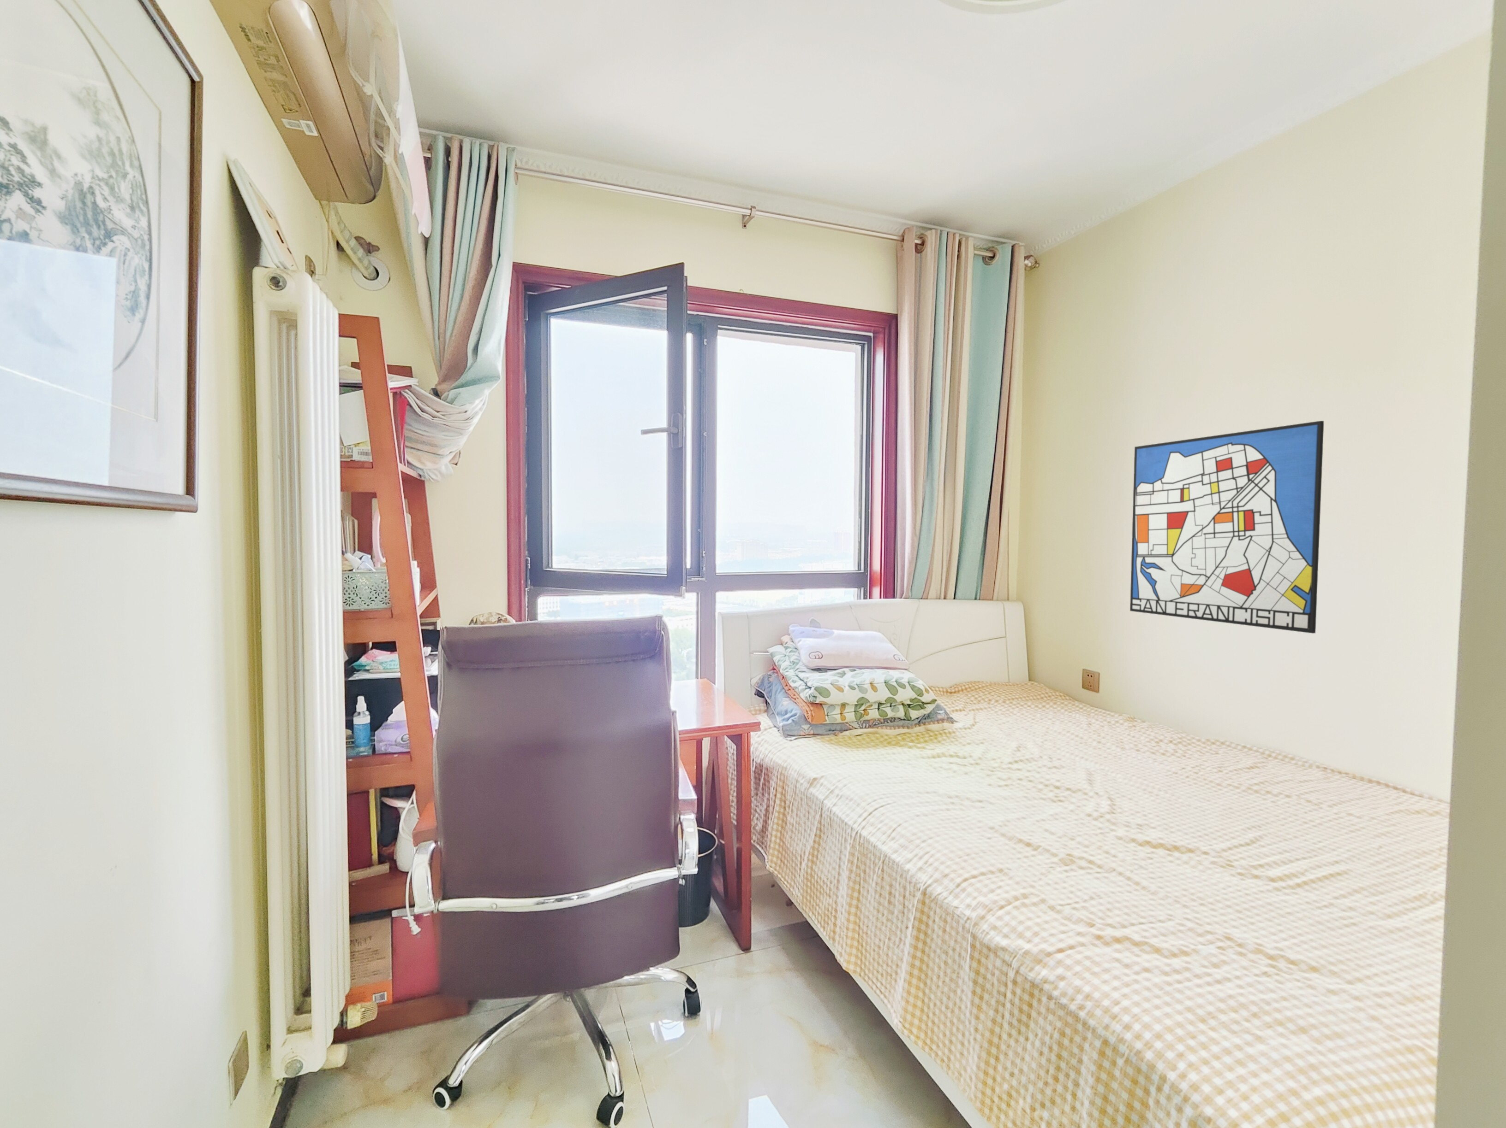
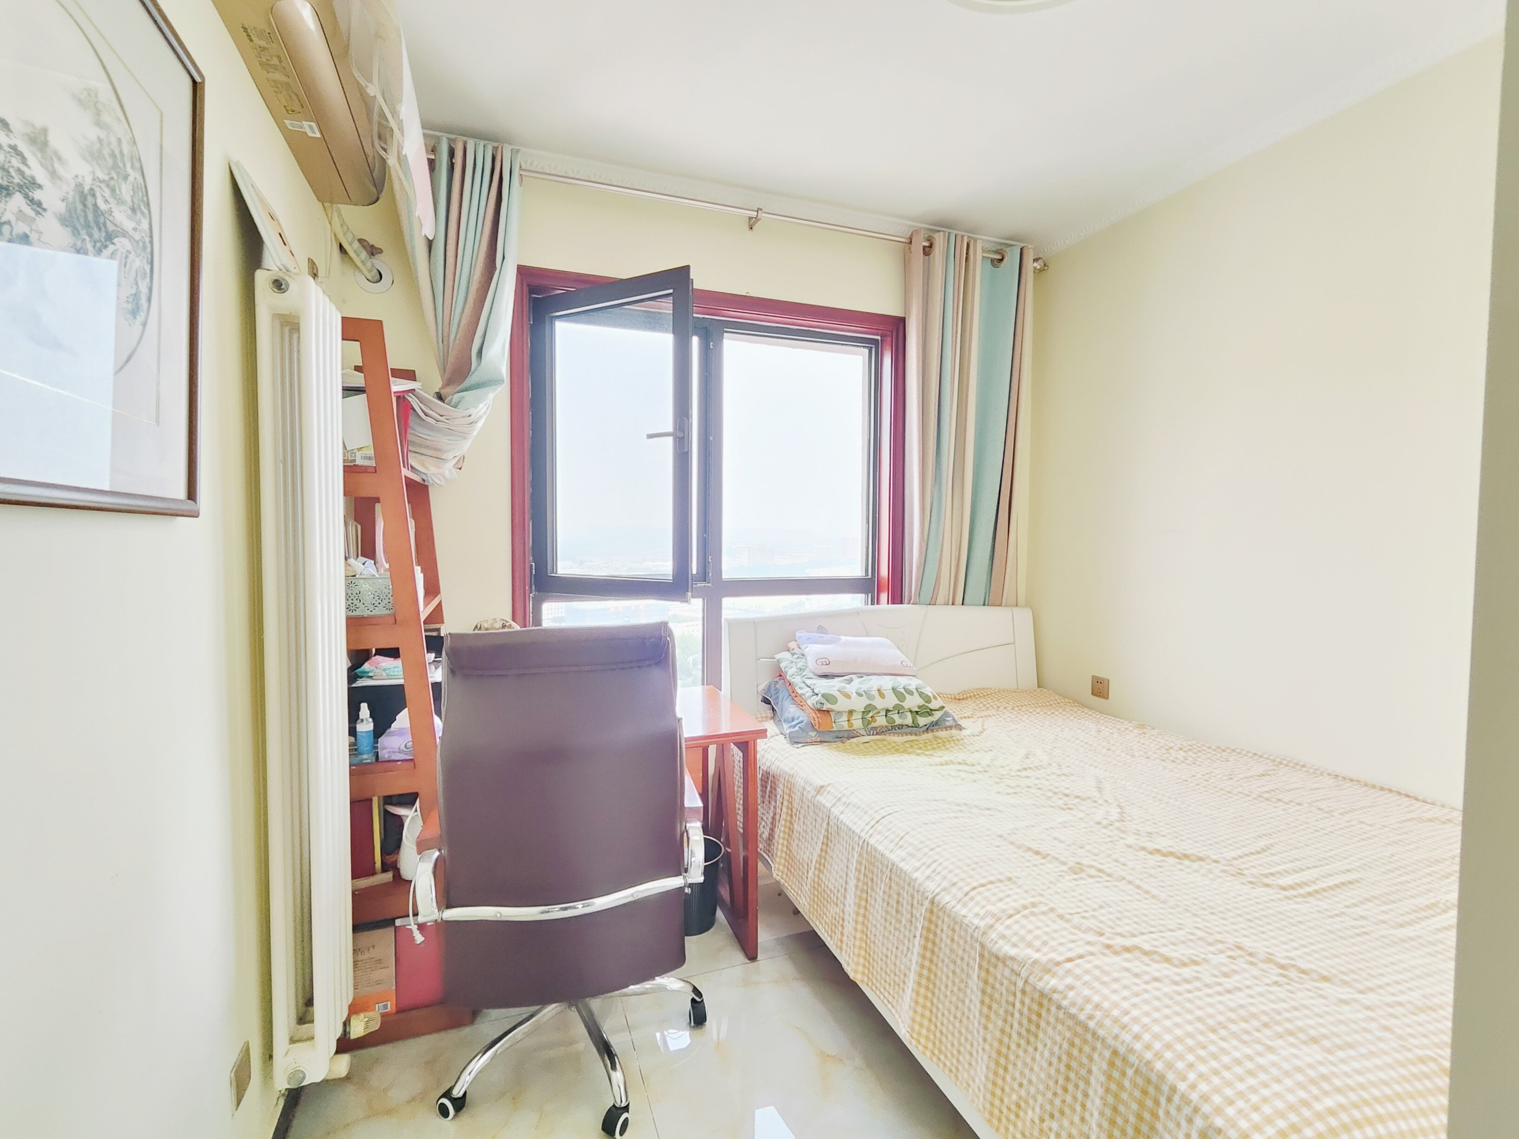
- wall art (1213, 528)
